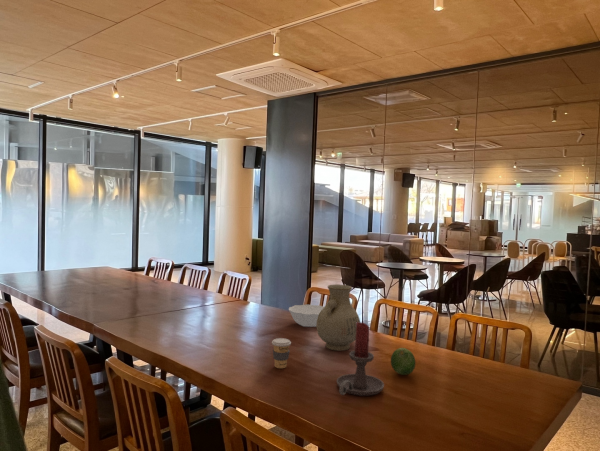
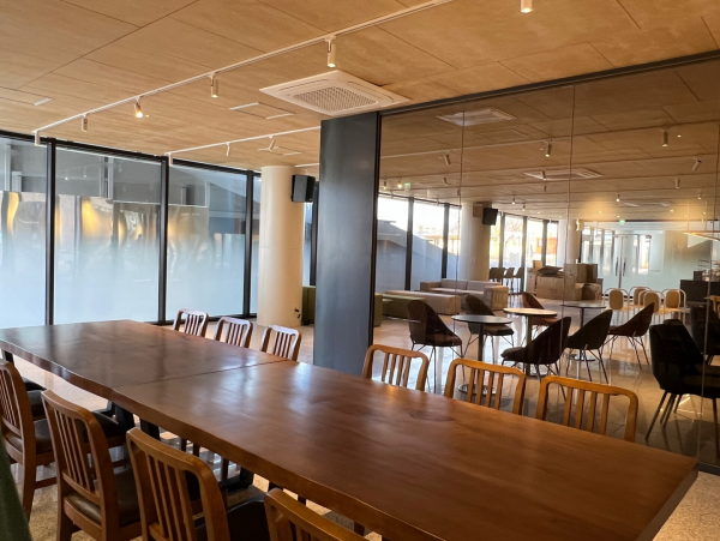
- bowl (309, 316)
- fruit (403, 360)
- candle holder (357, 357)
- vase (338, 316)
- coffee cup (280, 353)
